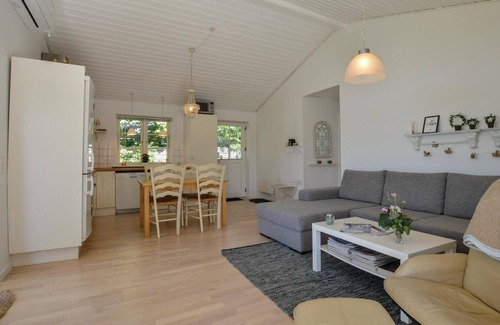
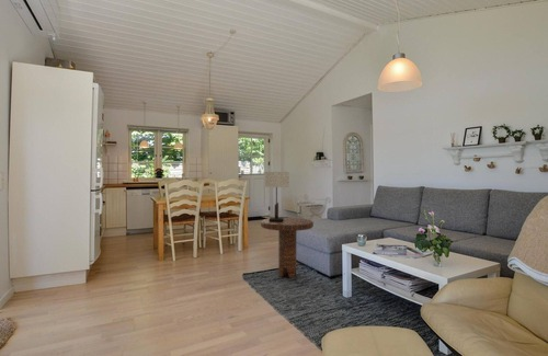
+ side table (286, 248)
+ table lamp (276, 196)
